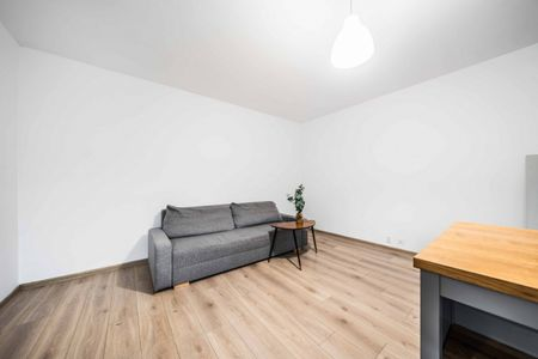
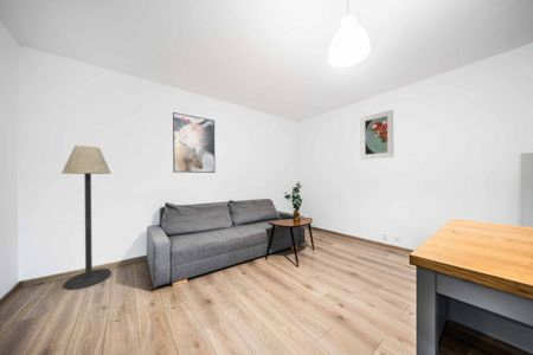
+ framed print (194, 144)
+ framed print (375, 136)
+ floor lamp (88, 213)
